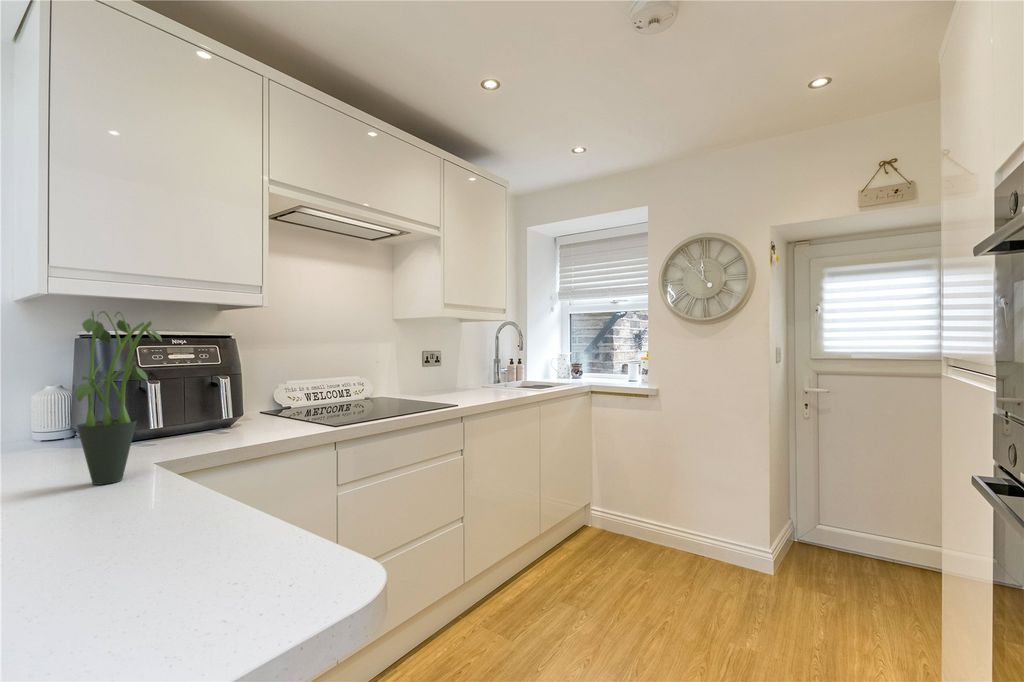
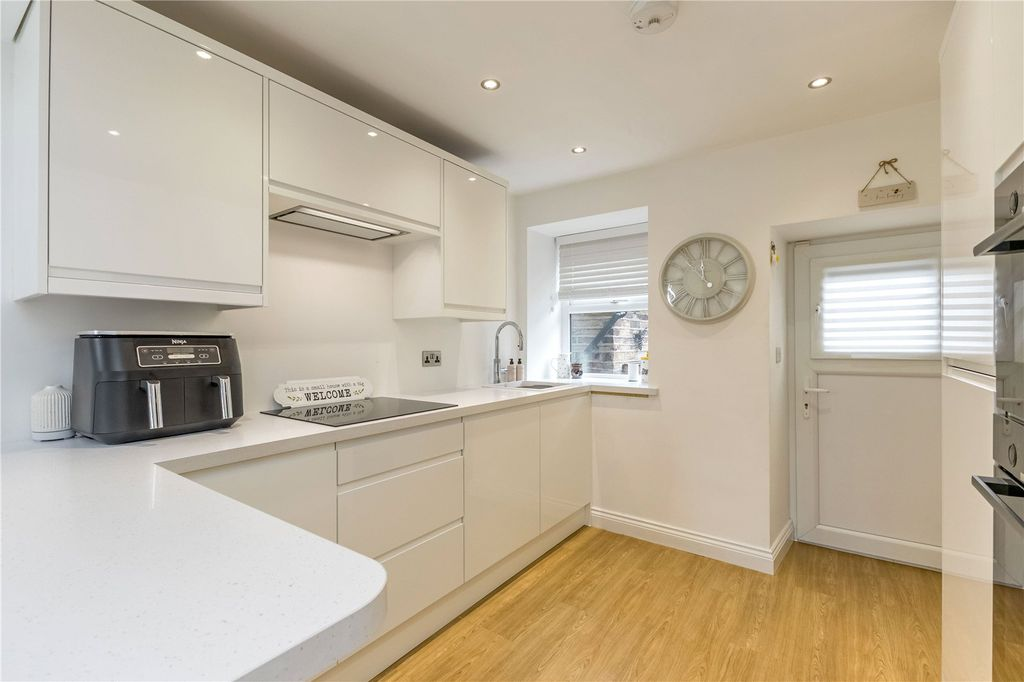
- potted plant (117, 395)
